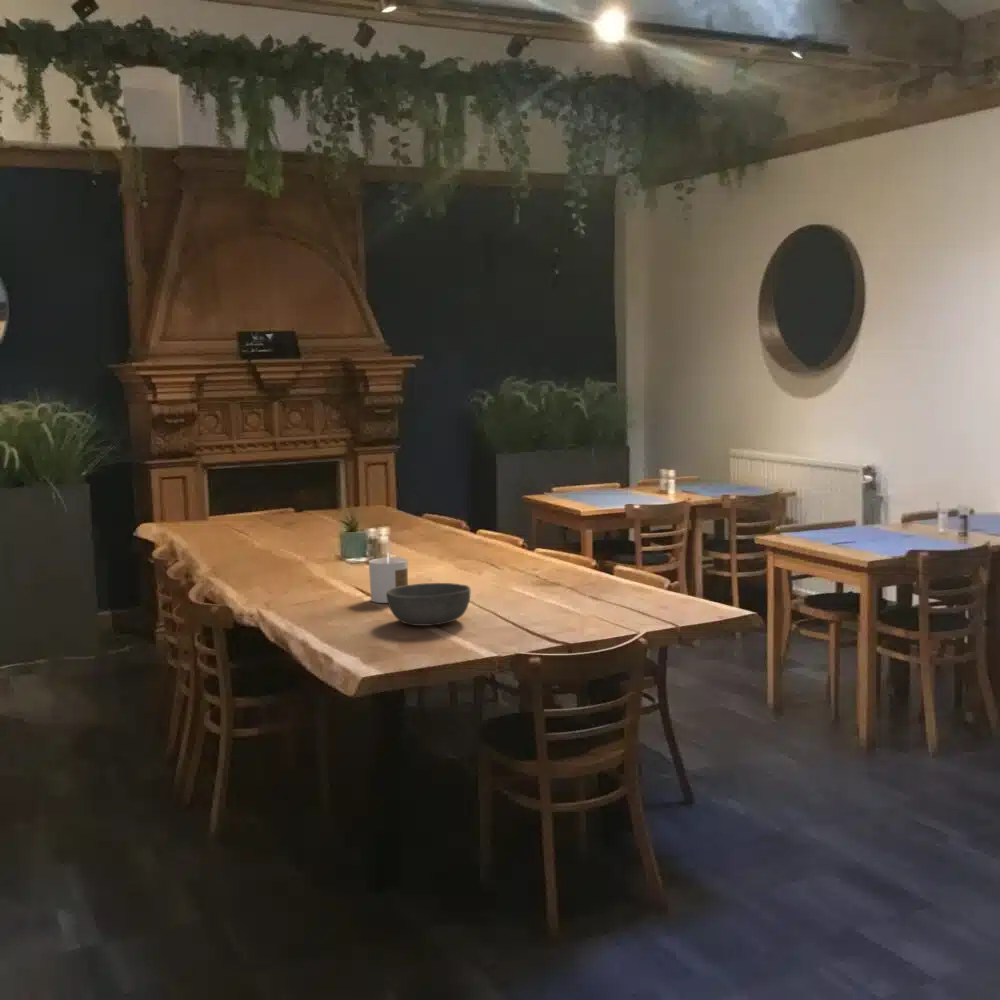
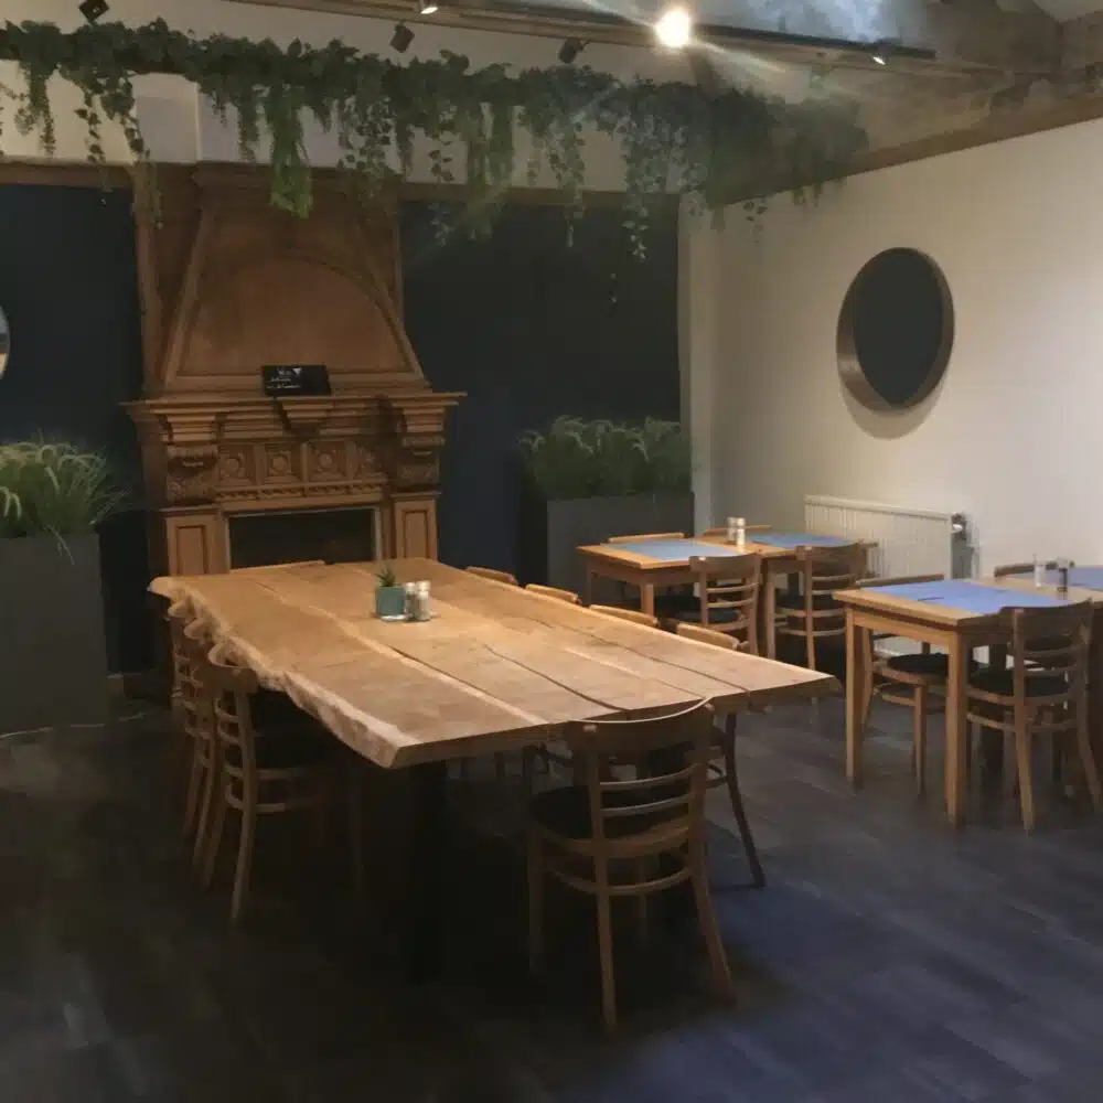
- bowl (428, 605)
- candle (388, 576)
